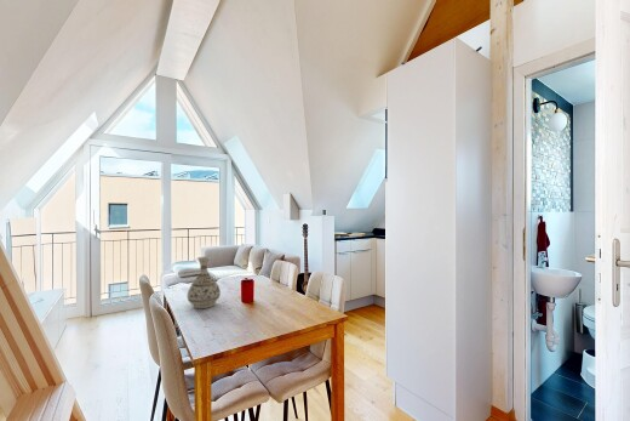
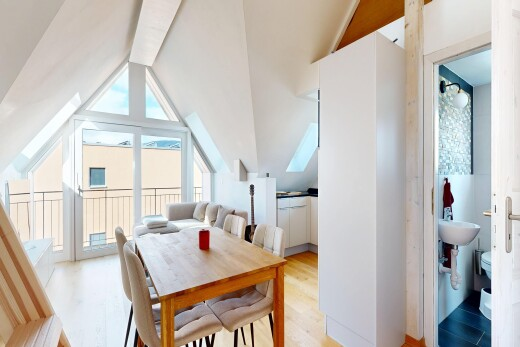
- vase (204, 280)
